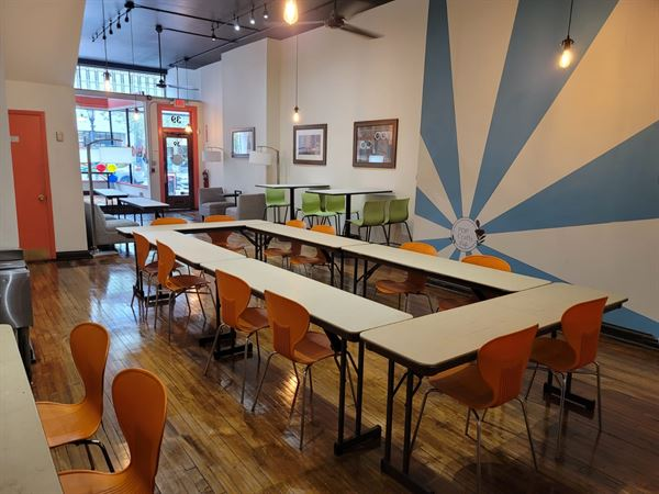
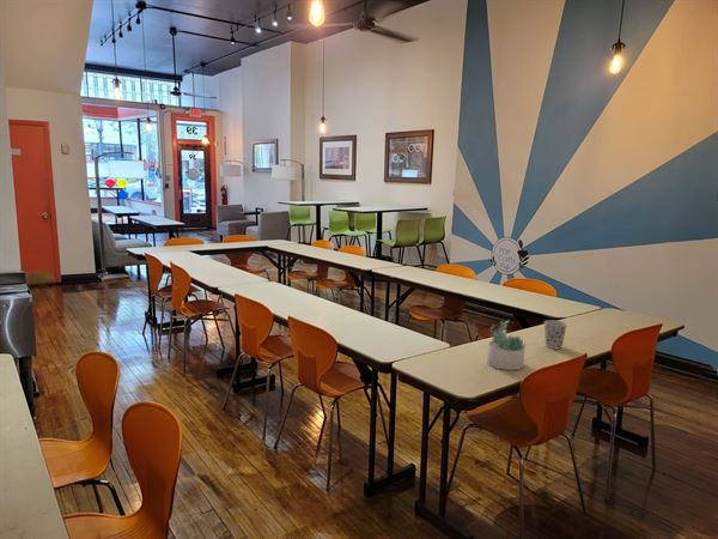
+ succulent plant (506, 341)
+ cup (554, 334)
